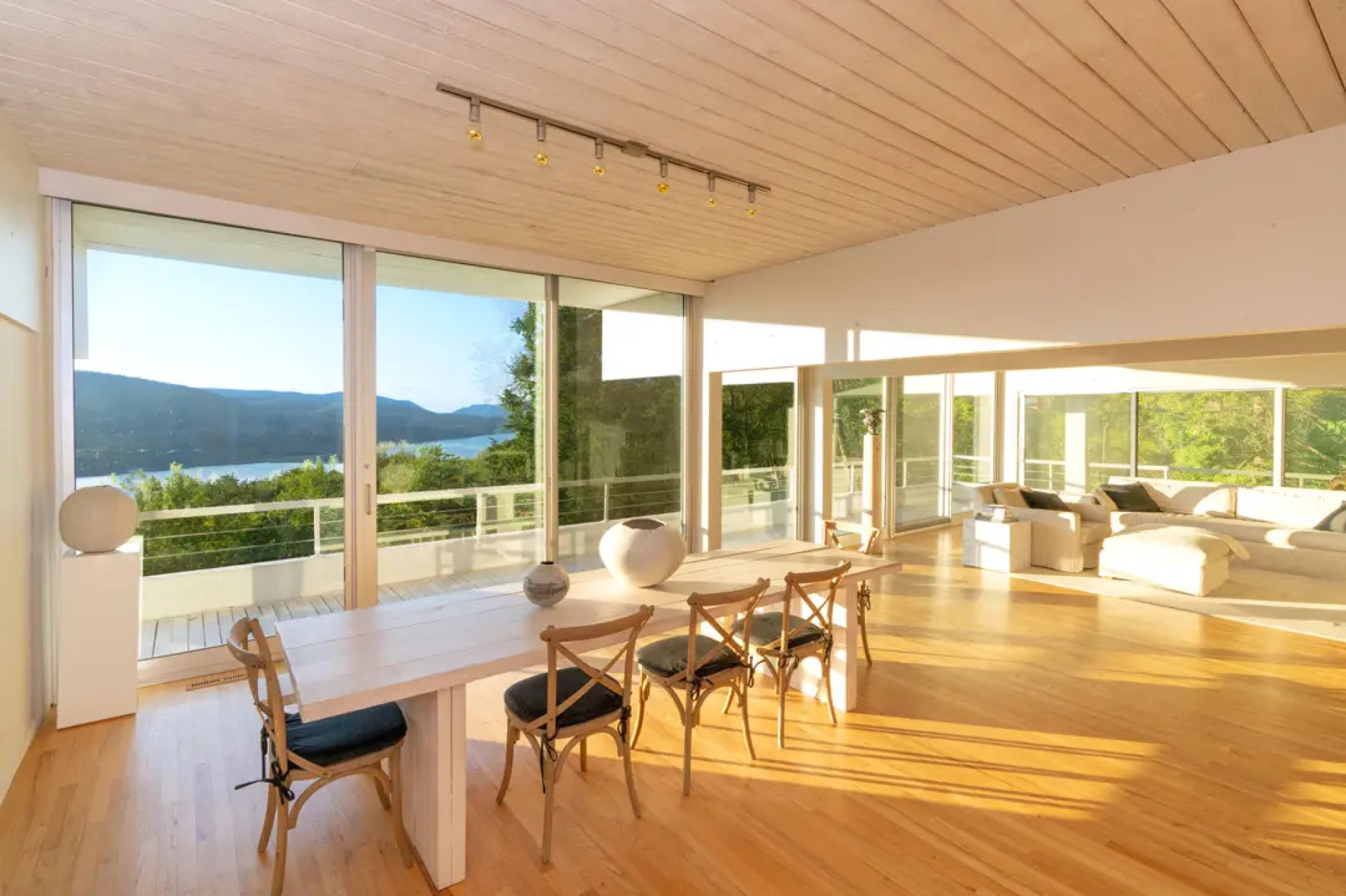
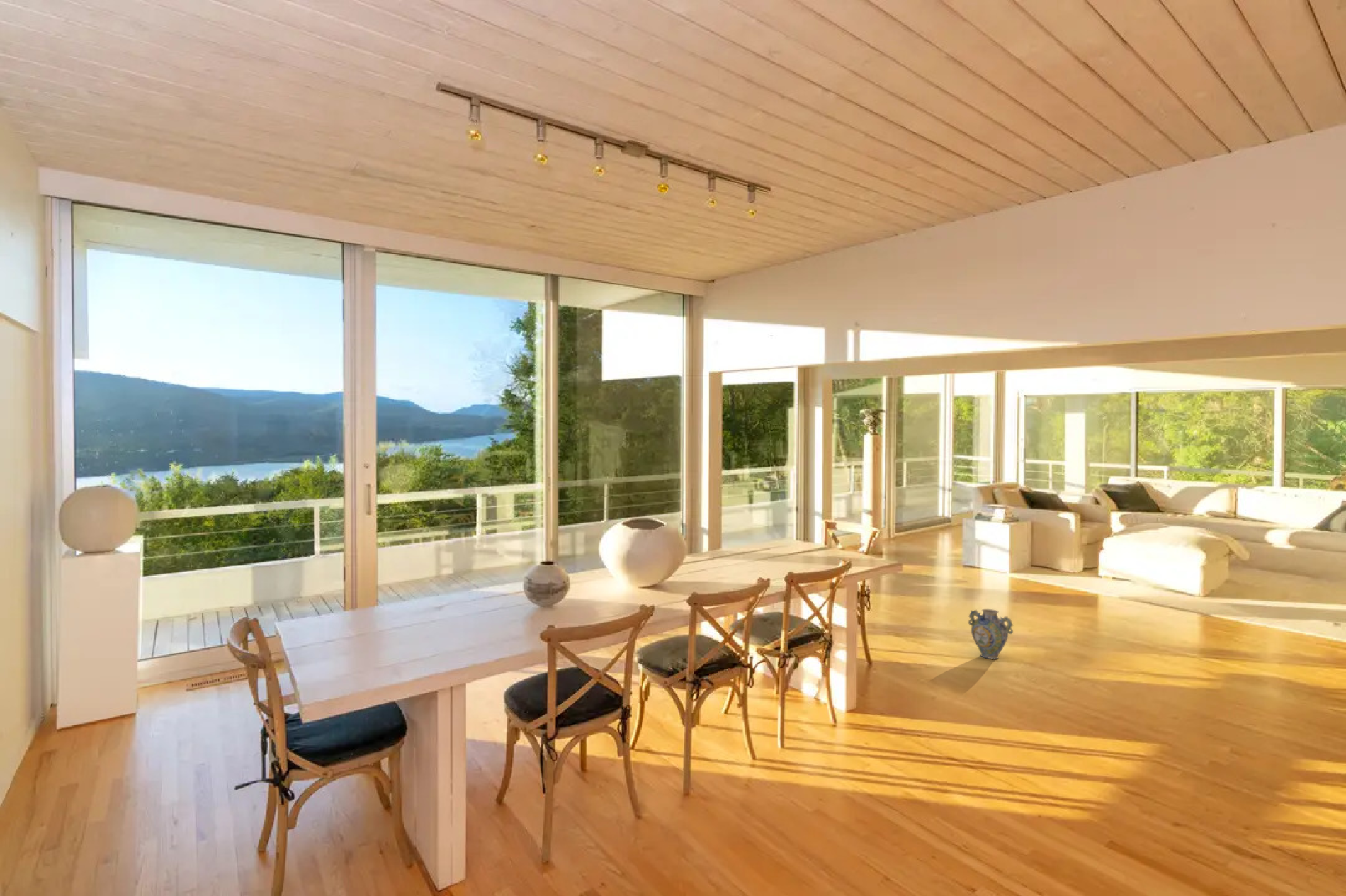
+ ceramic jug (990, 633)
